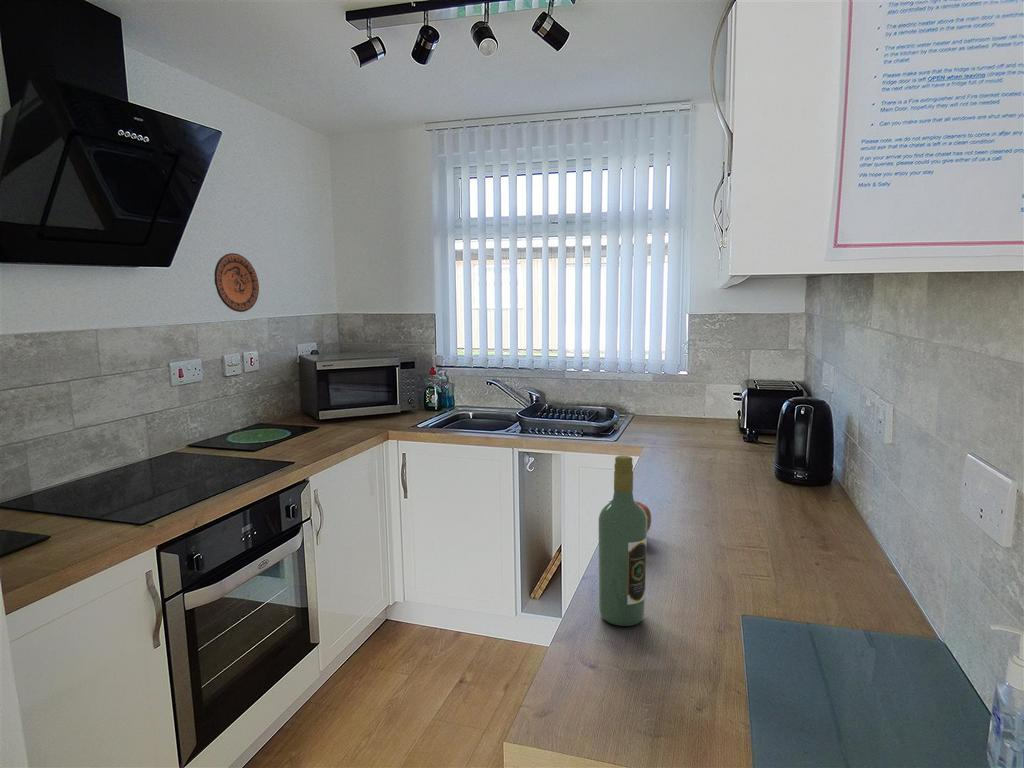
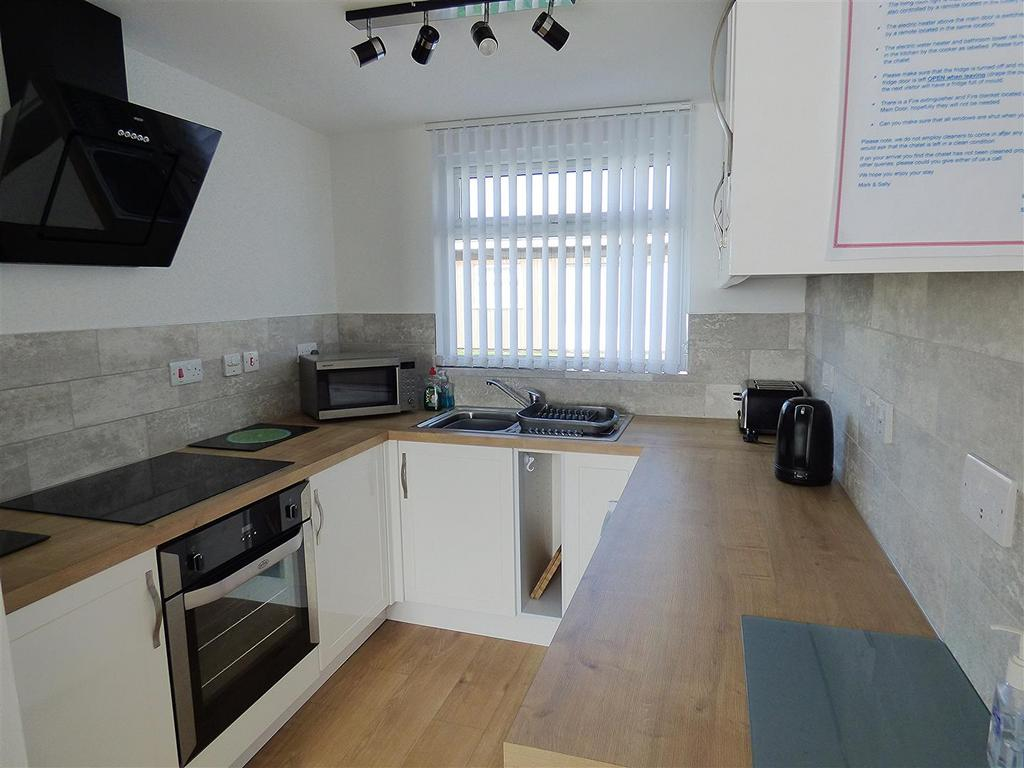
- apple (645, 513)
- wine bottle (622, 537)
- decorative plate (236, 282)
